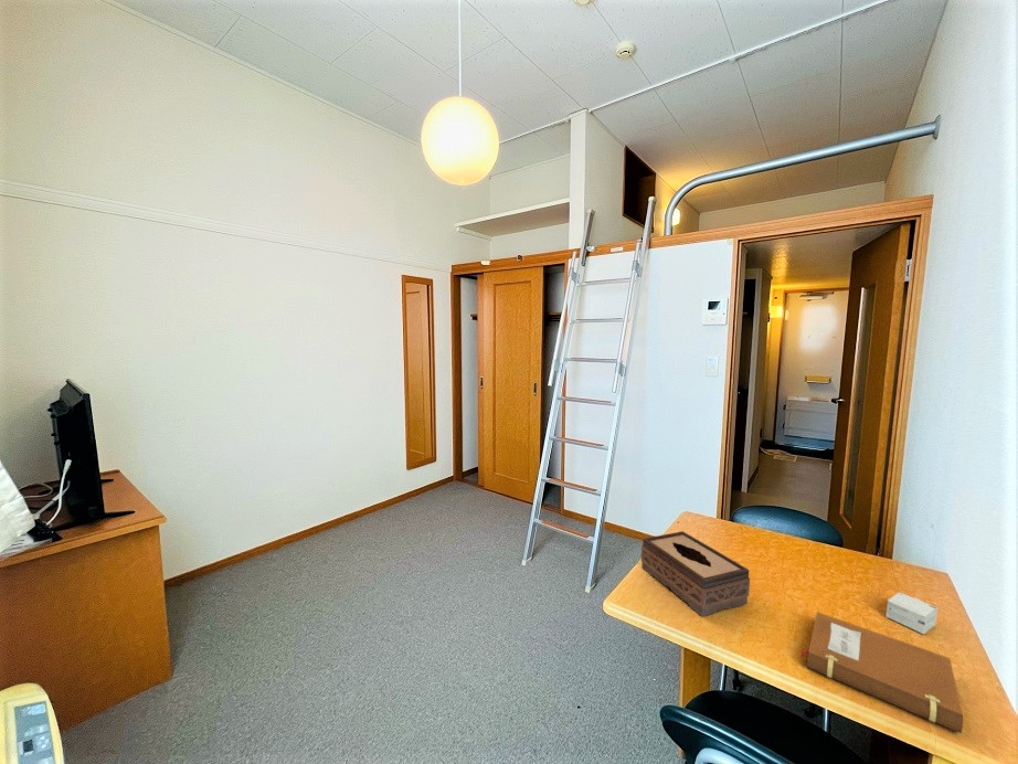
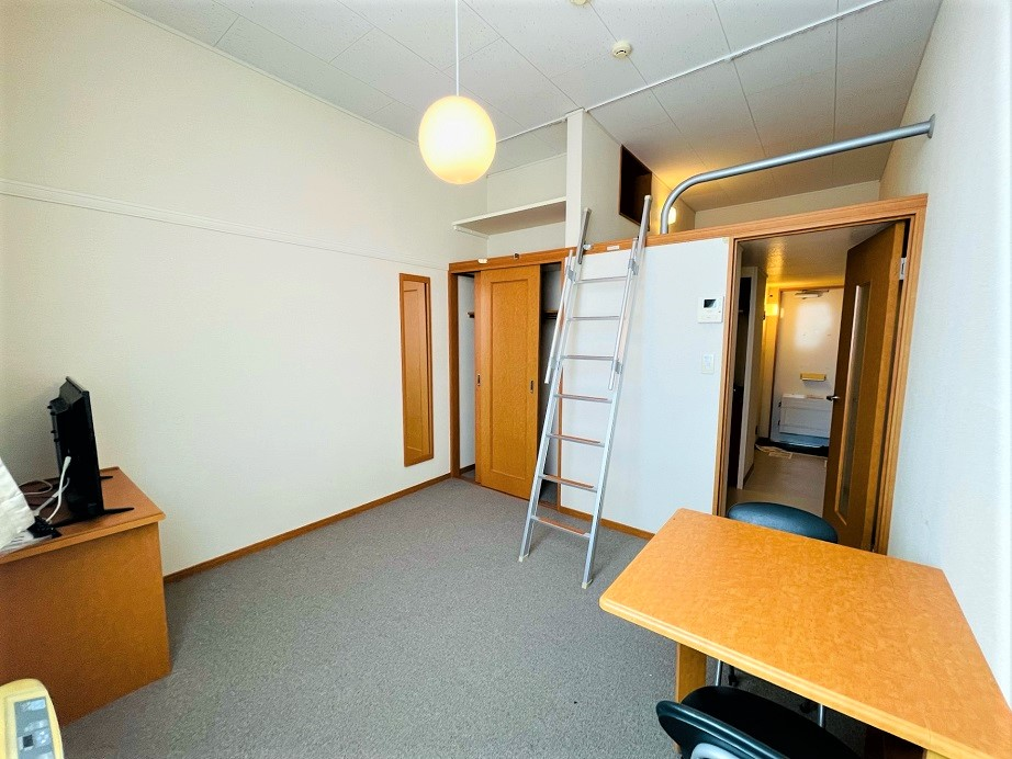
- tissue box (691, 569)
- notebook (873, 662)
- small box (911, 612)
